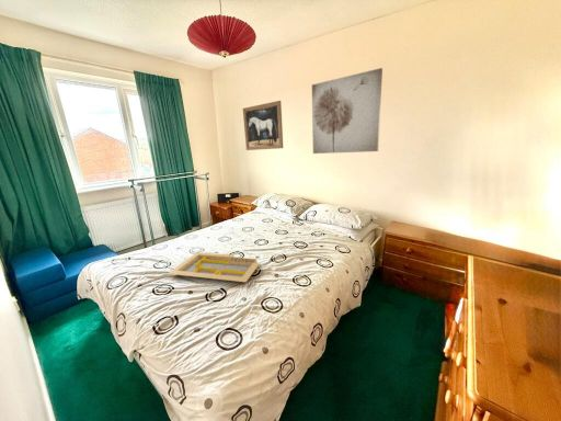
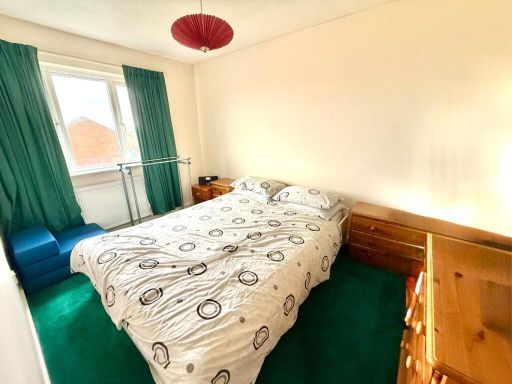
- wall art (343, 116)
- serving tray (218, 266)
- wall art (262, 127)
